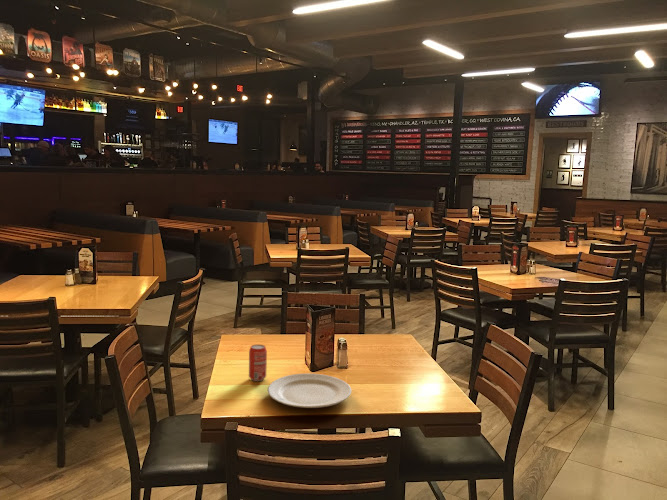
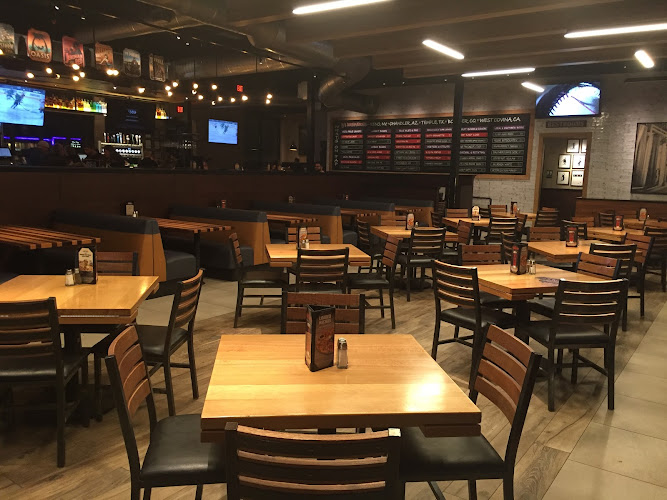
- beverage can (257, 362)
- chinaware (309, 392)
